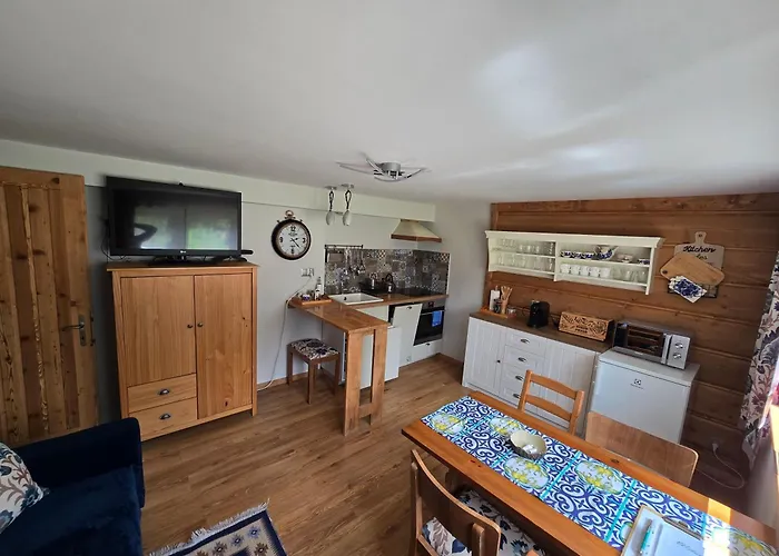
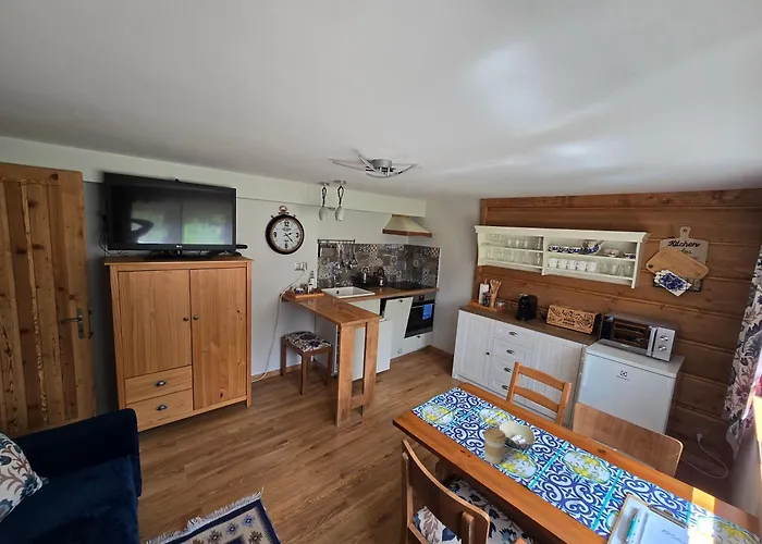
+ coffee cup (493, 445)
